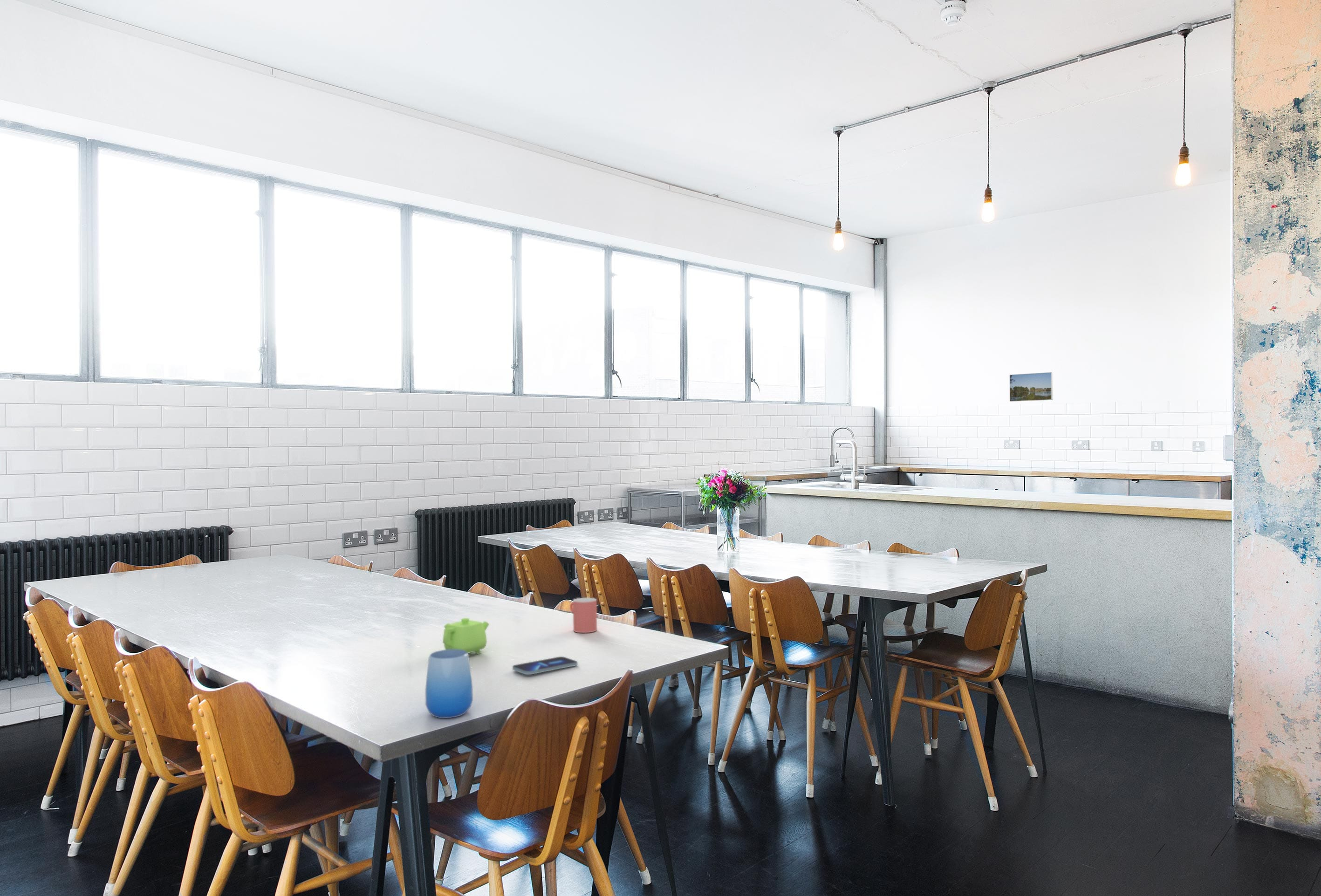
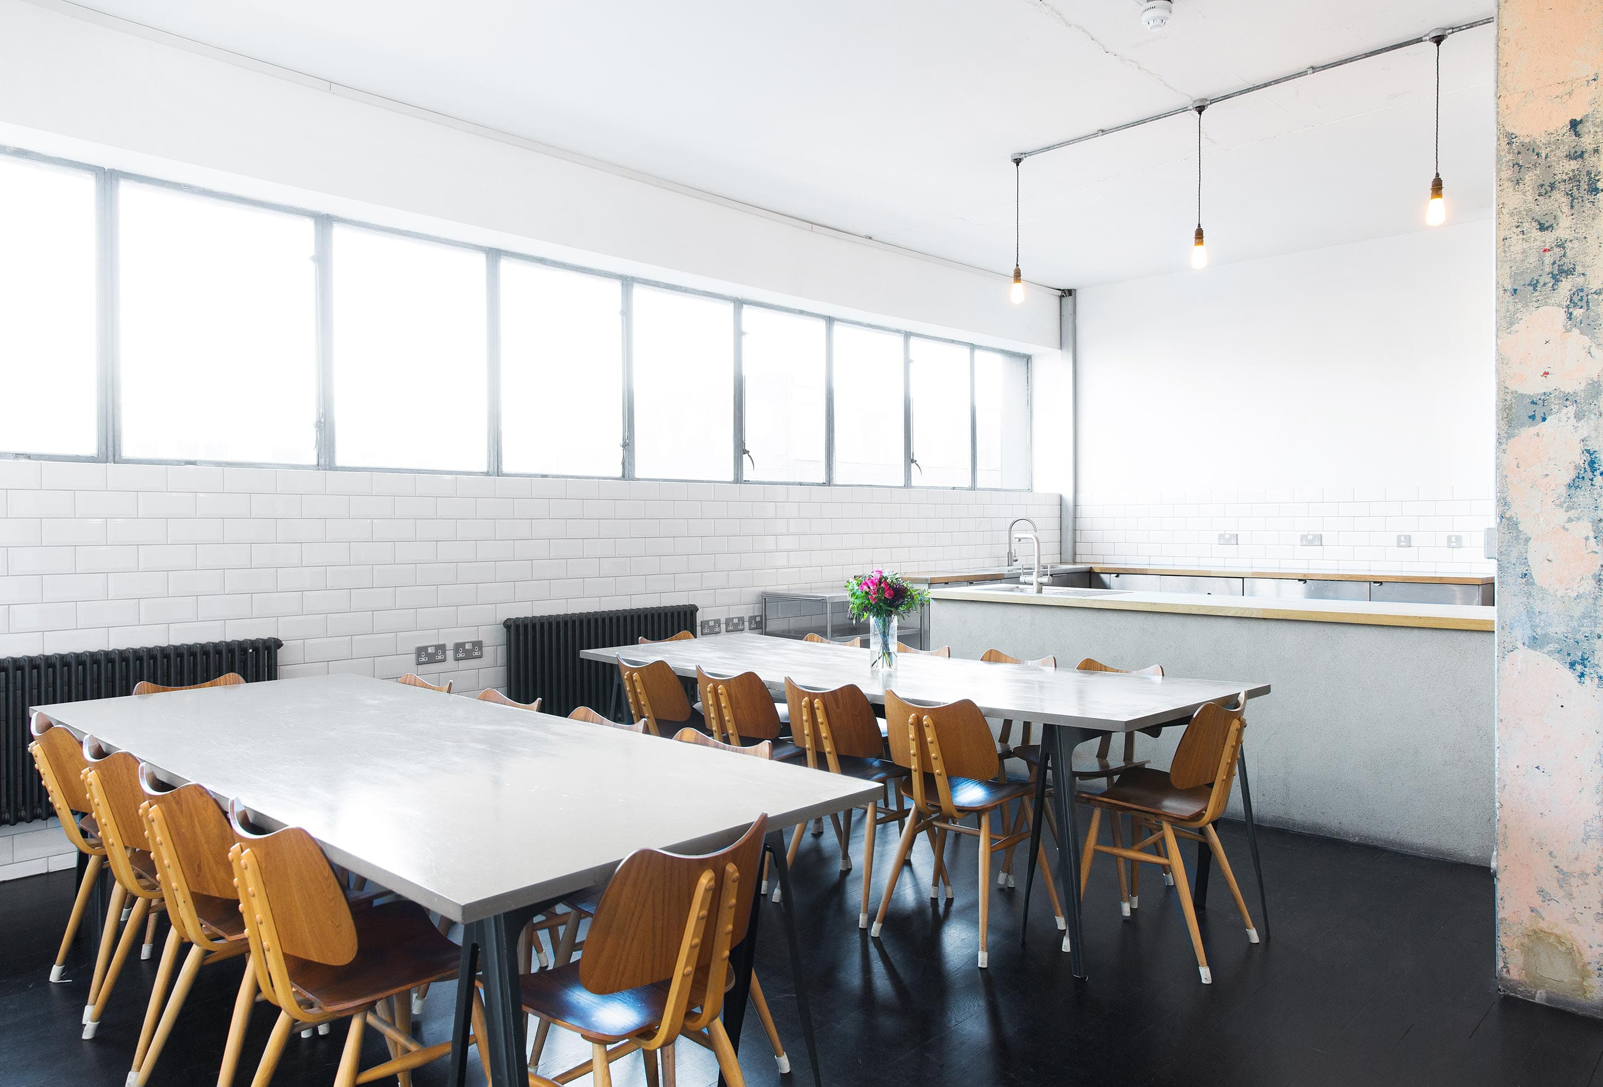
- cup (582, 614)
- cup (449, 683)
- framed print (1031, 387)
- teapot (462, 635)
- smartphone (545, 665)
